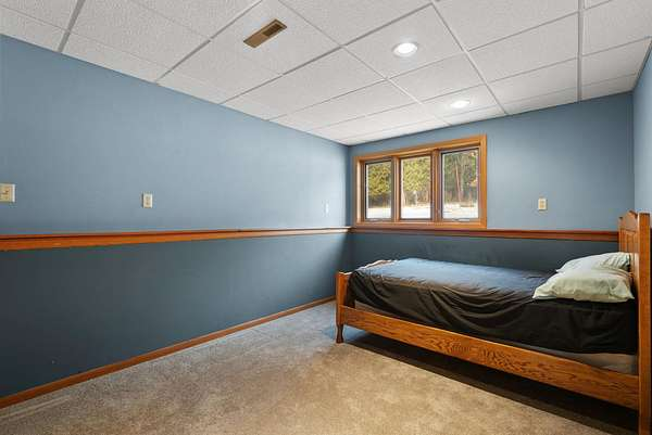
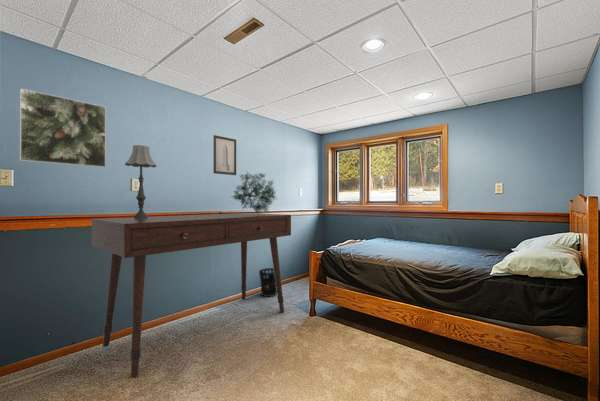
+ wall art (225, 155)
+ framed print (66, 131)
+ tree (254, 192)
+ wastebasket (269, 282)
+ desk (202, 247)
+ table lamp (140, 182)
